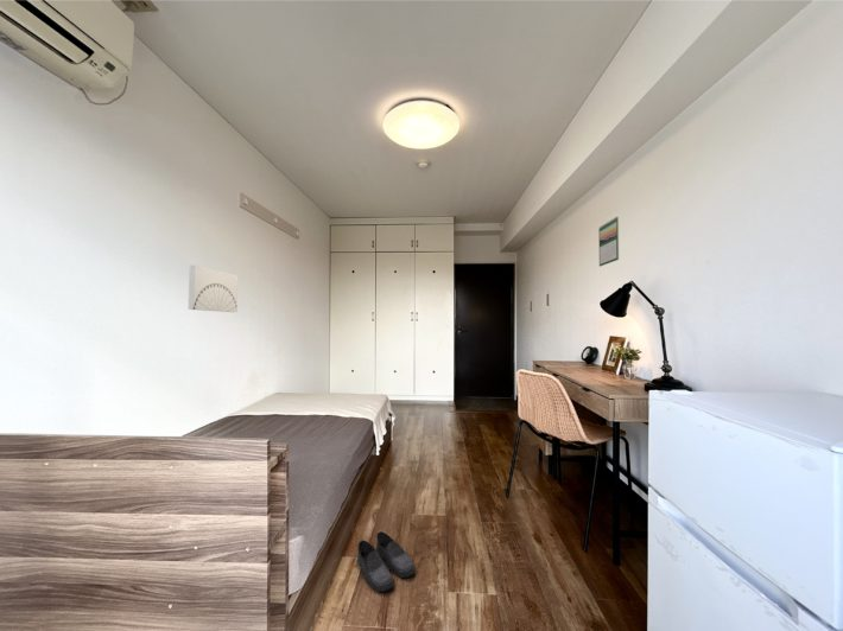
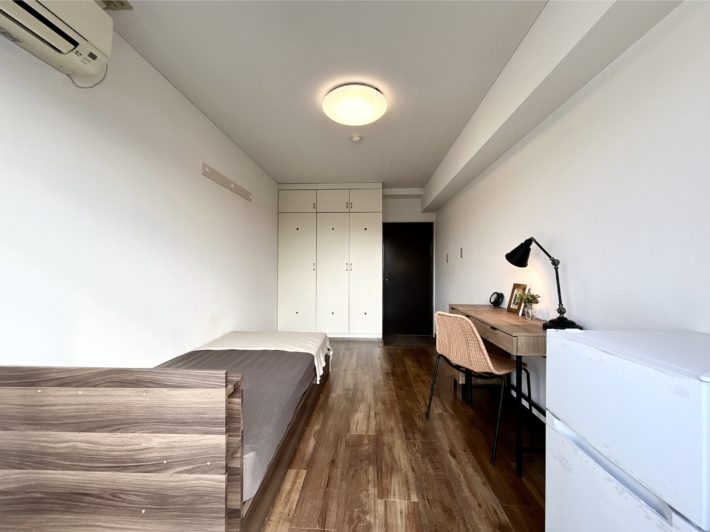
- calendar (608, 242)
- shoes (385, 559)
- wall art (215, 291)
